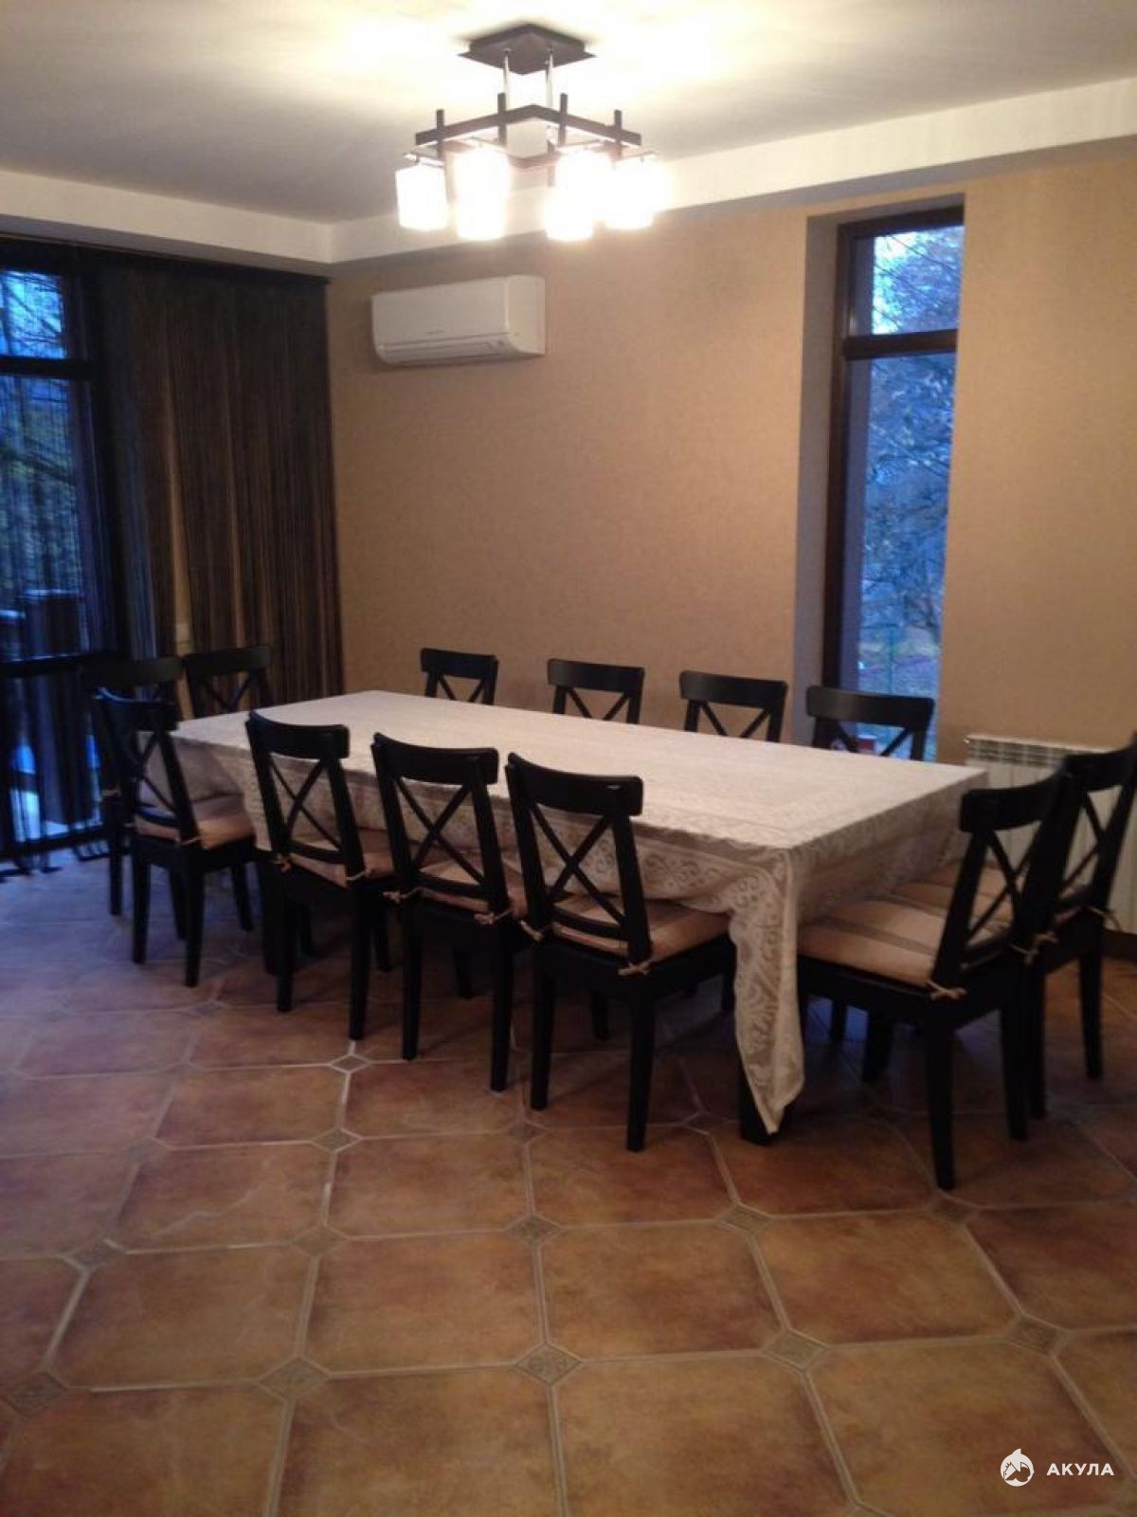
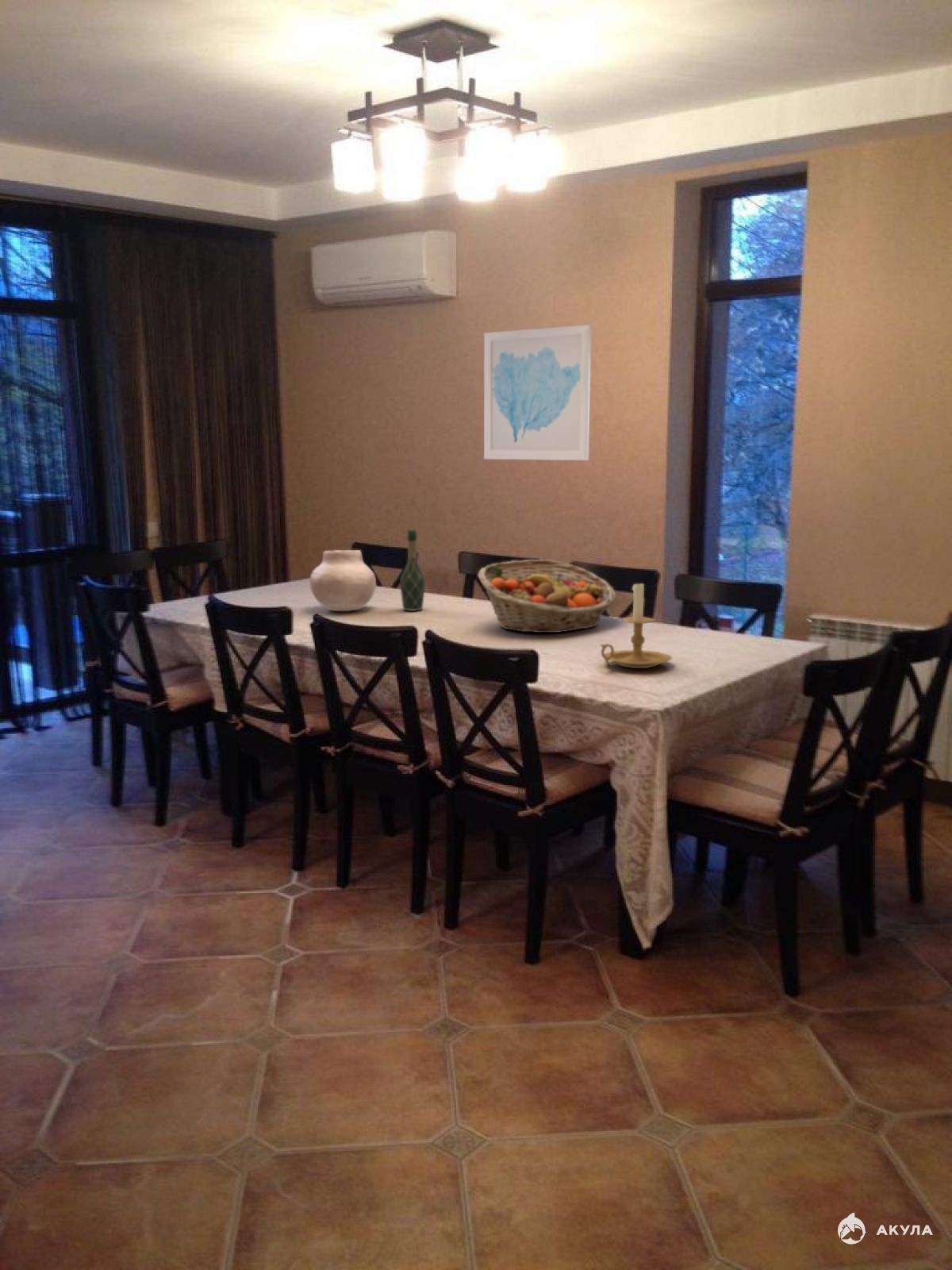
+ vase (343, 579)
+ wine bottle (412, 570)
+ candle holder (637, 622)
+ wall art (535, 394)
+ fruit basket (546, 595)
